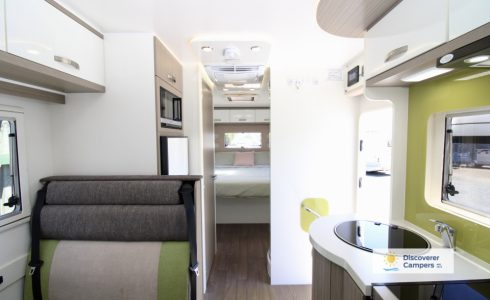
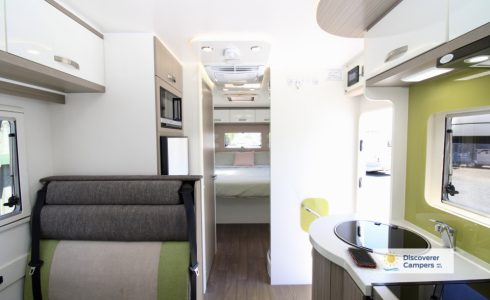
+ cell phone (361, 256)
